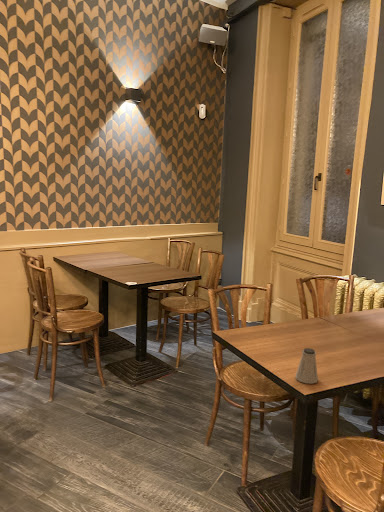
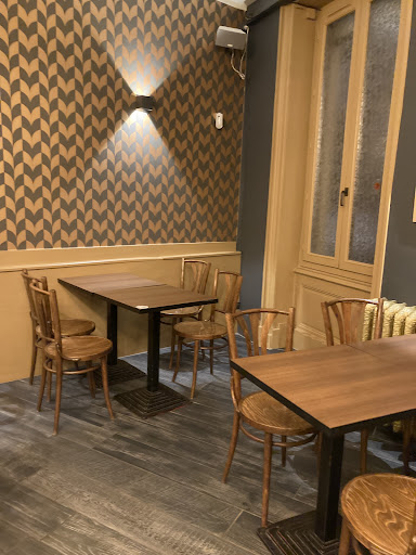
- saltshaker (307, 364)
